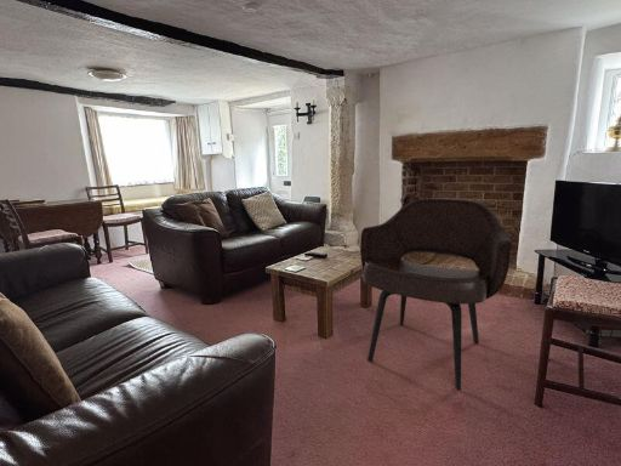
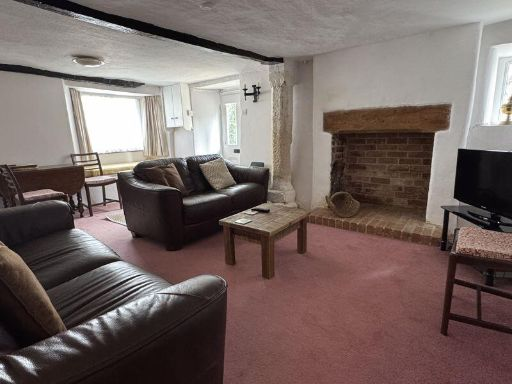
- armchair (429, 279)
